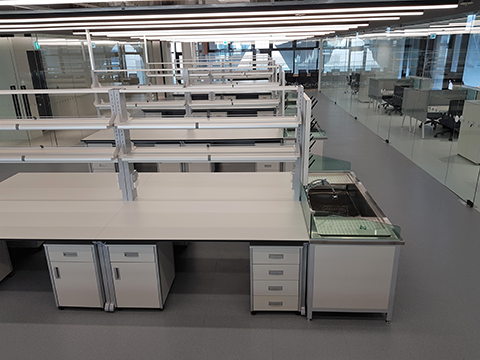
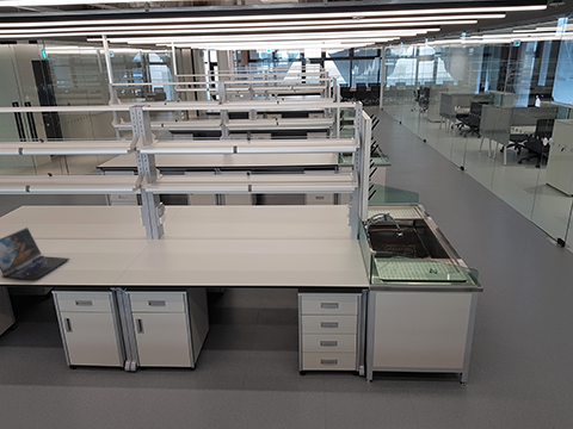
+ laptop (30, 253)
